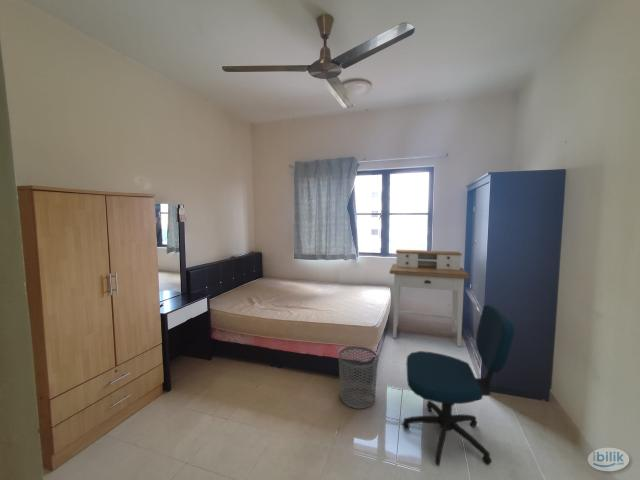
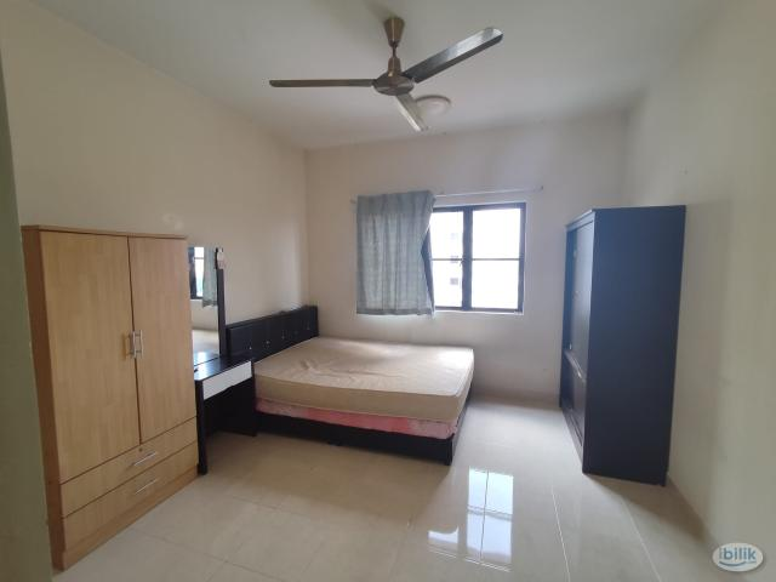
- desk (426, 288)
- office chair (450, 374)
- waste bin (358, 377)
